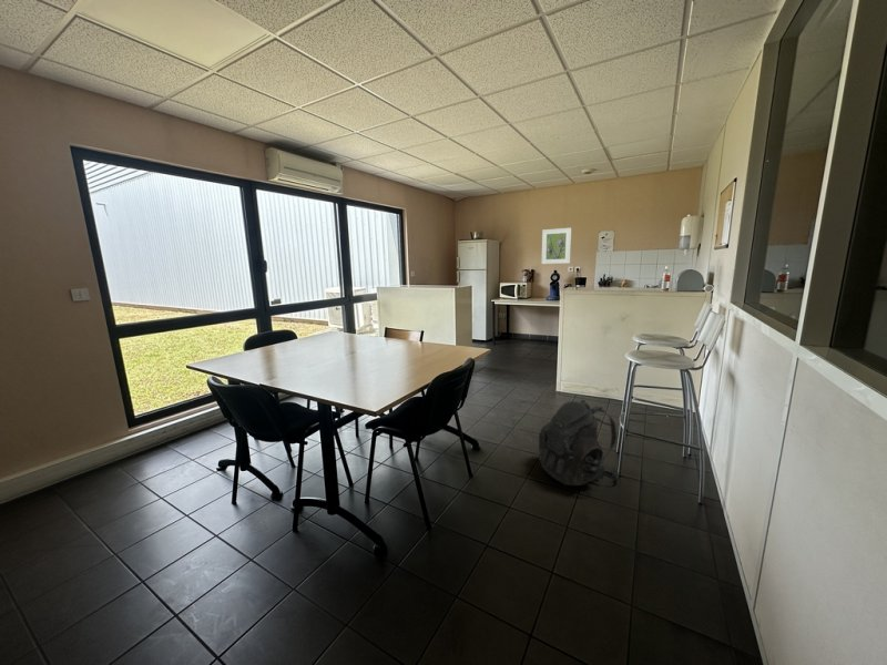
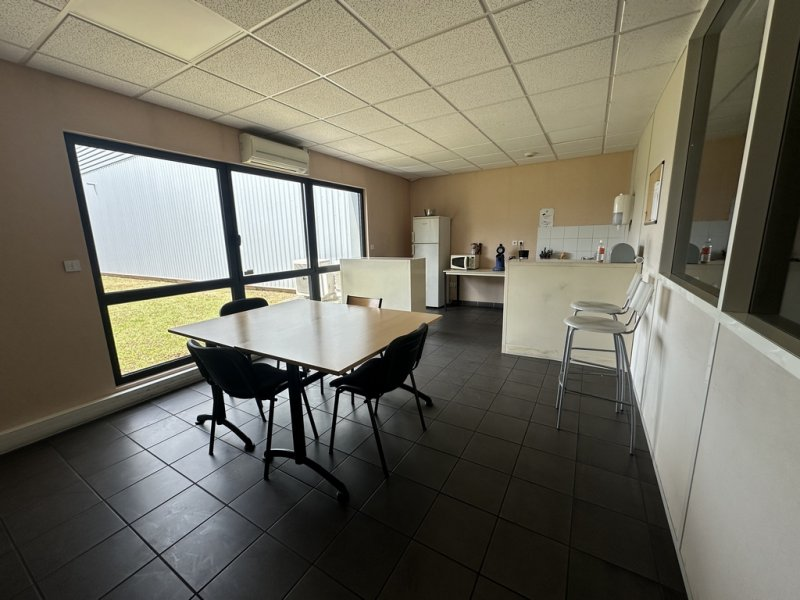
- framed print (555, 246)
- backpack (577, 439)
